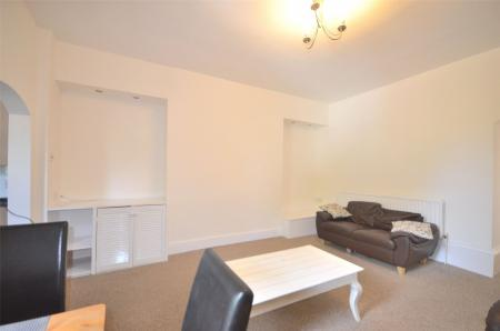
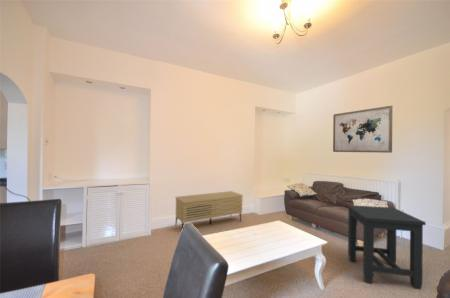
+ sideboard (210, 209)
+ wall art (359, 131)
+ side table (380, 248)
